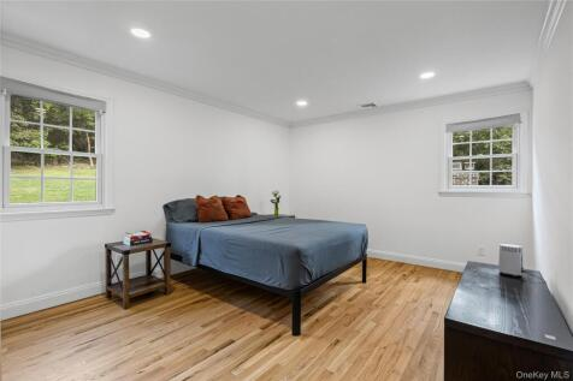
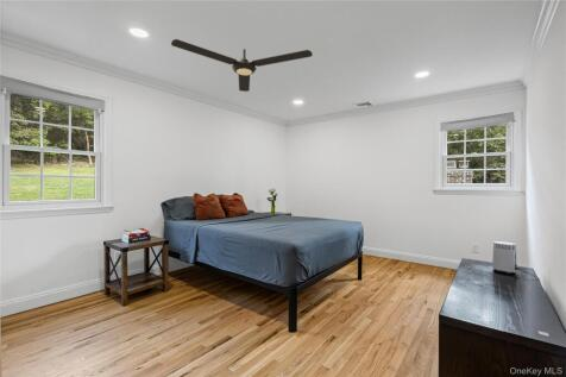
+ ceiling fan (244, 68)
